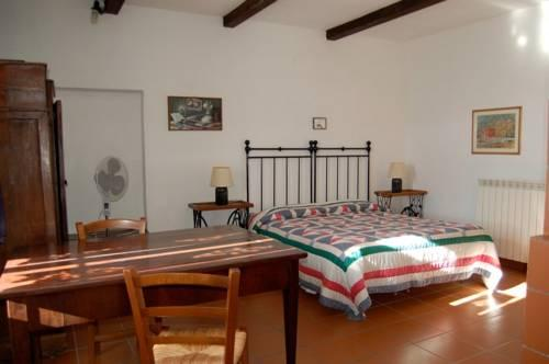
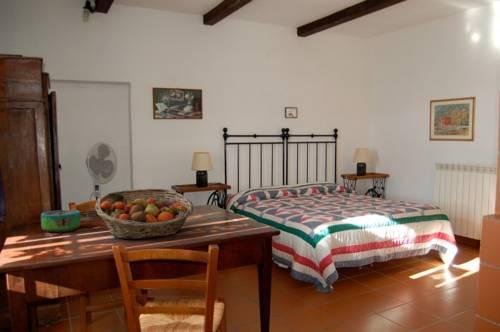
+ decorative bowl (61, 220)
+ fruit basket (146, 212)
